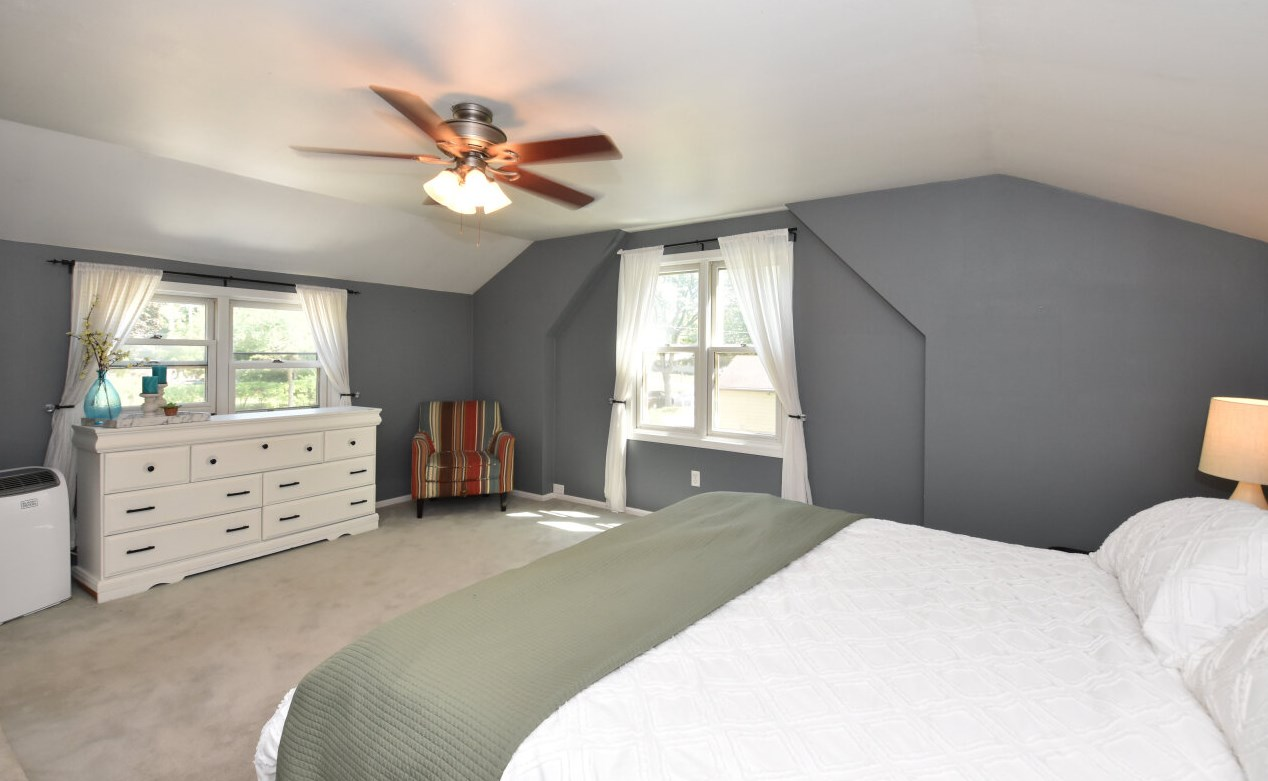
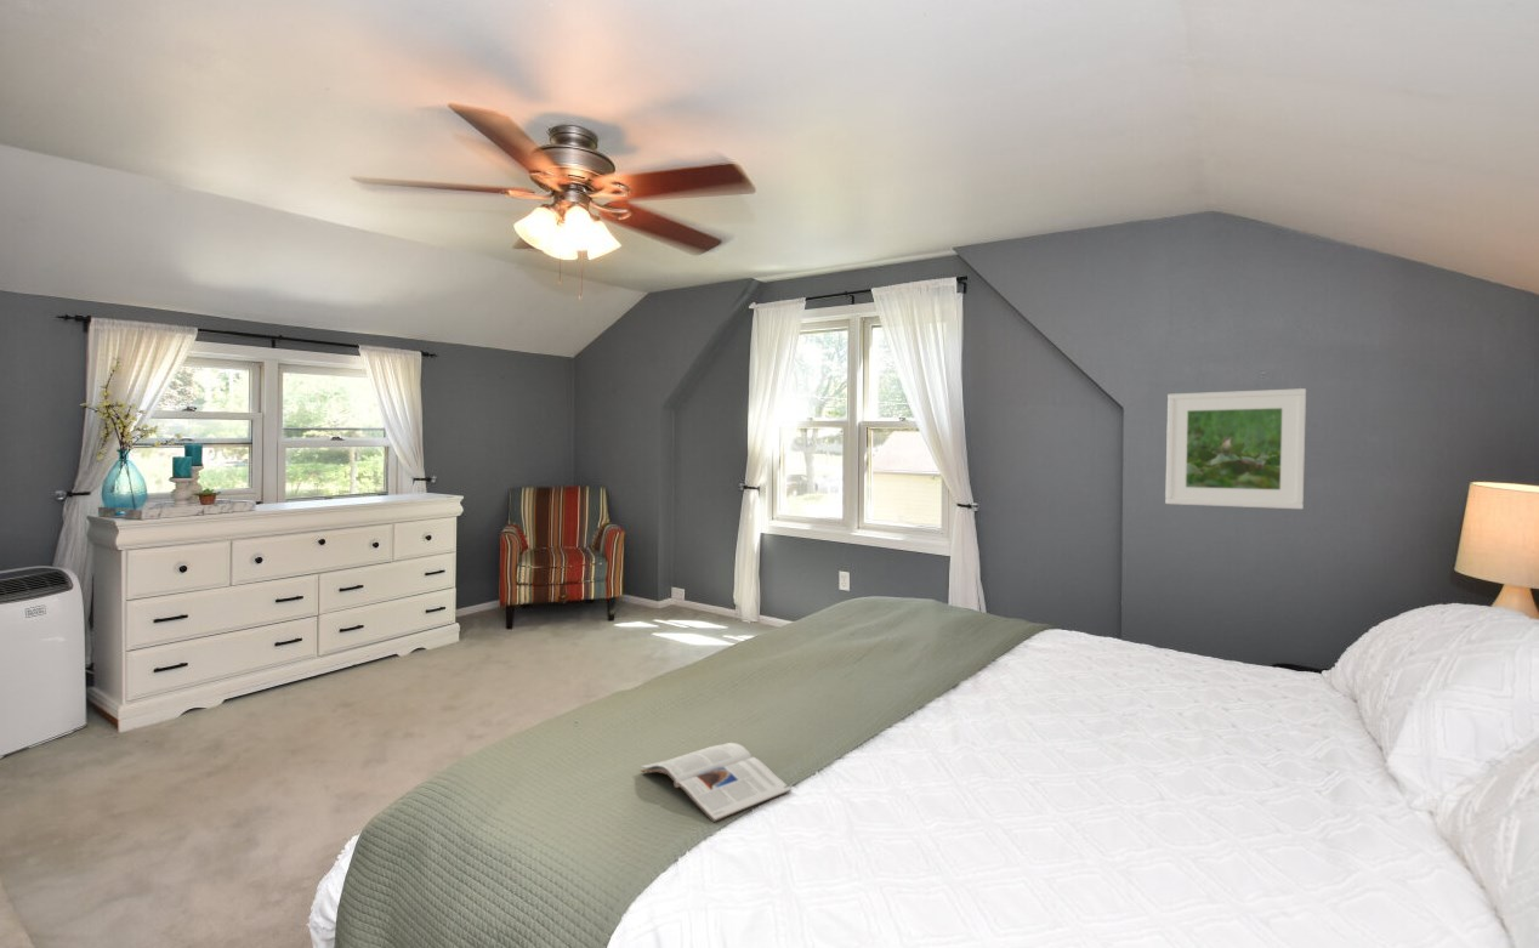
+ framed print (1232, 448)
+ magazine (714, 771)
